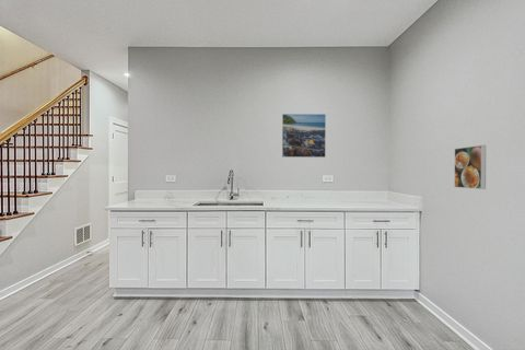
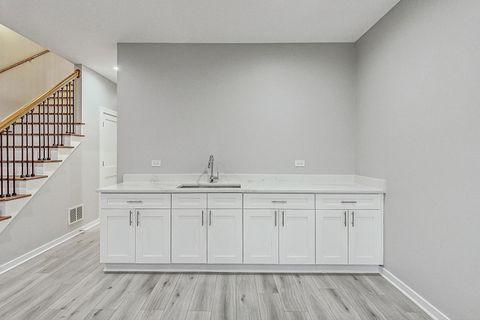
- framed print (303, 136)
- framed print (468, 167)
